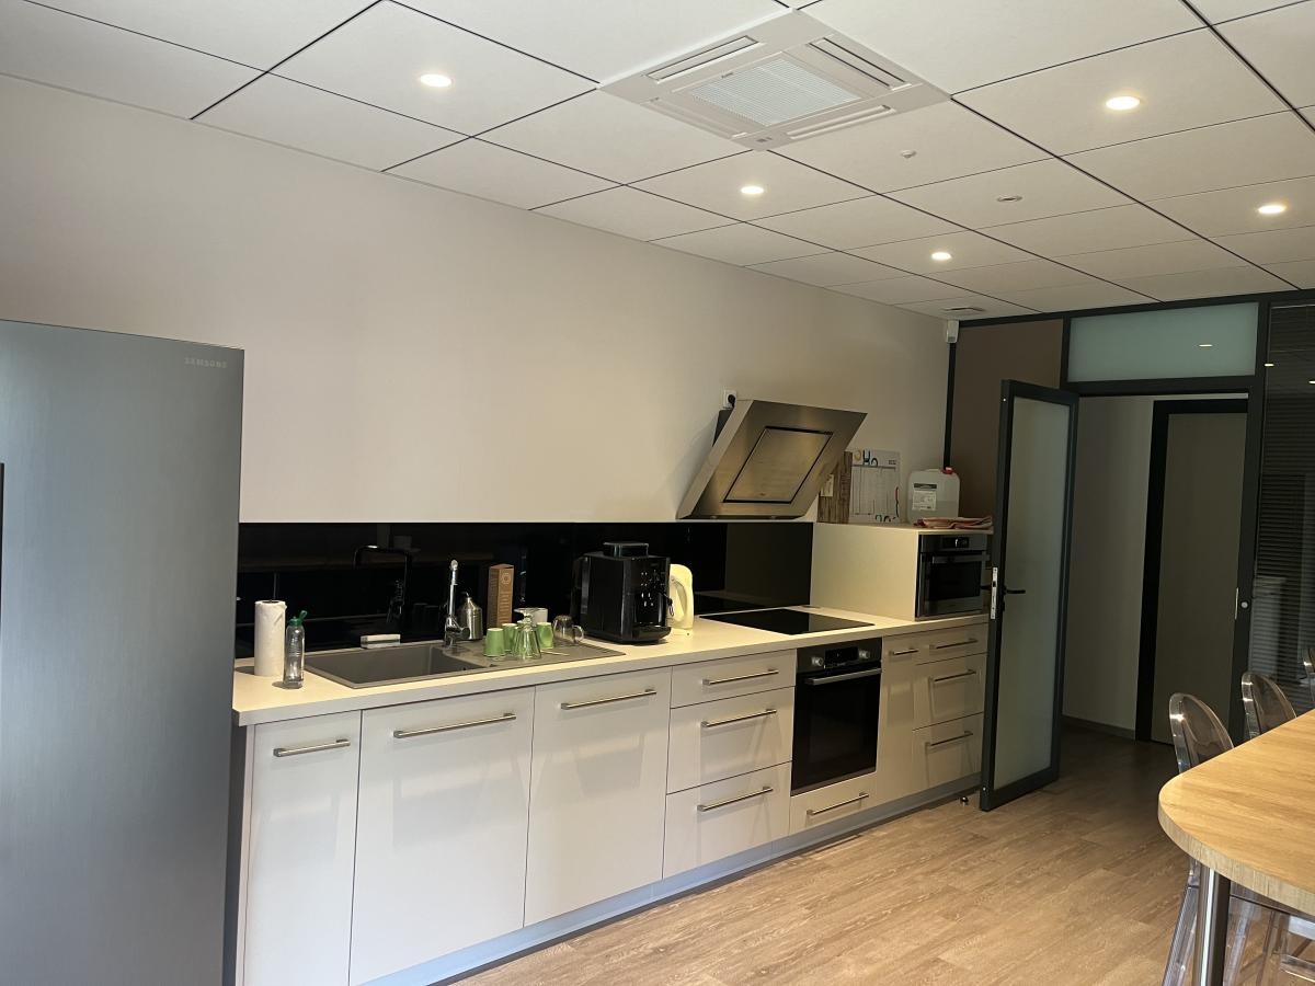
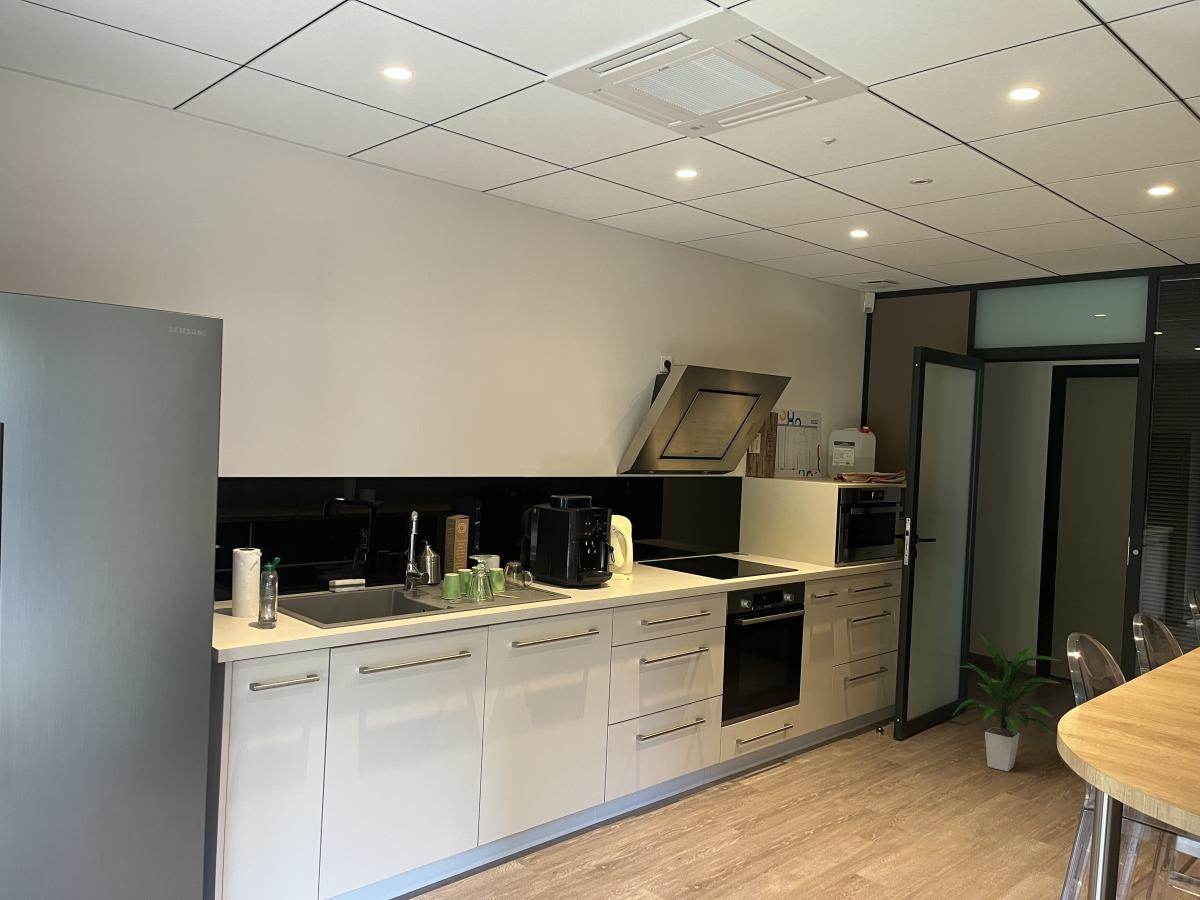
+ indoor plant (1008, 701)
